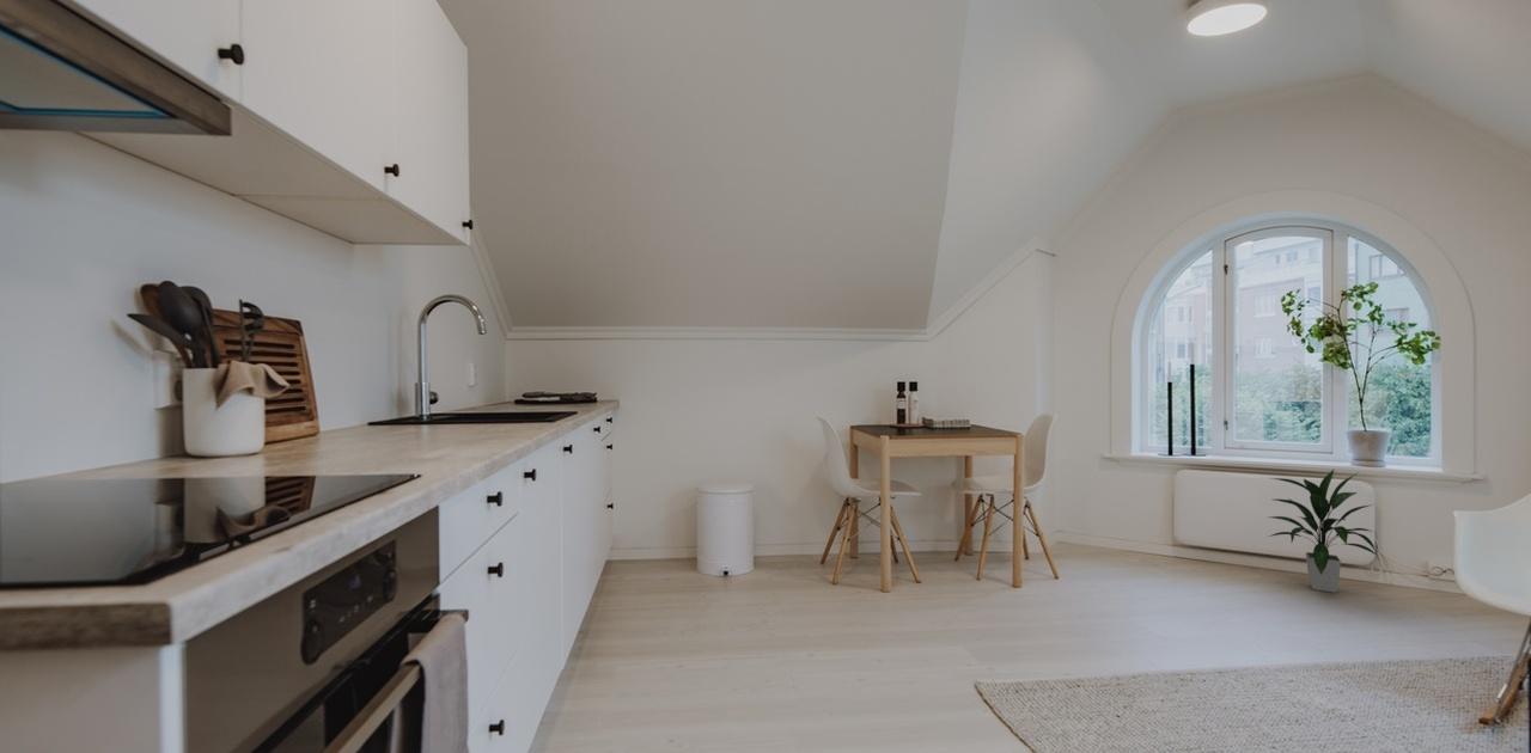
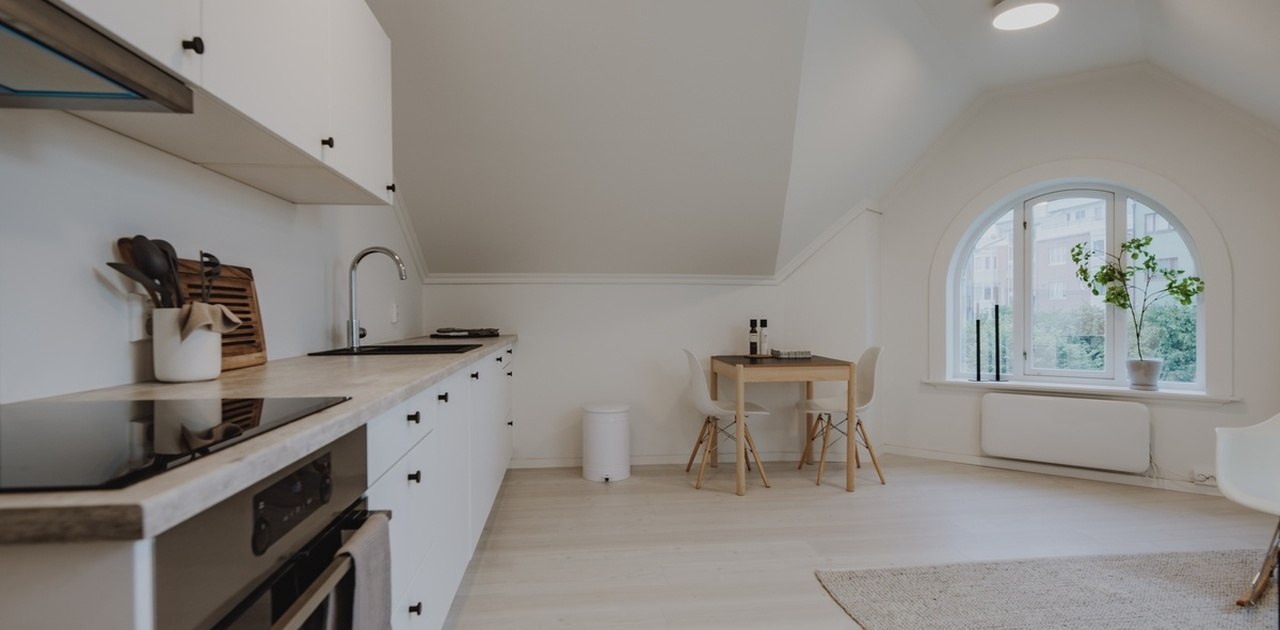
- indoor plant (1319, 528)
